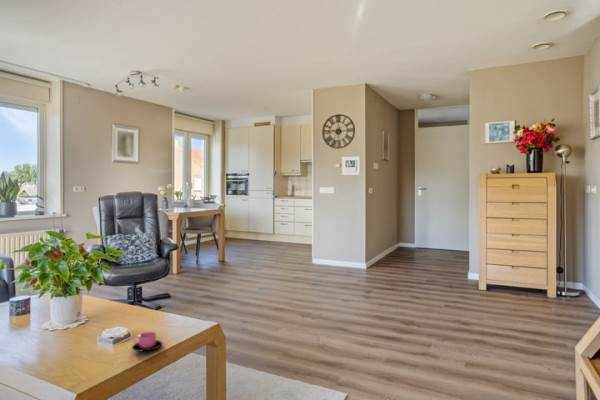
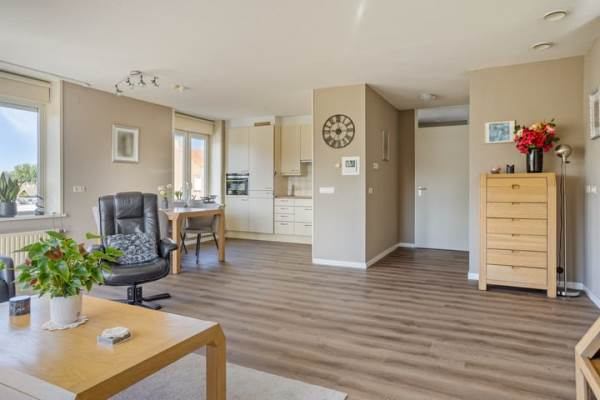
- cup (147, 341)
